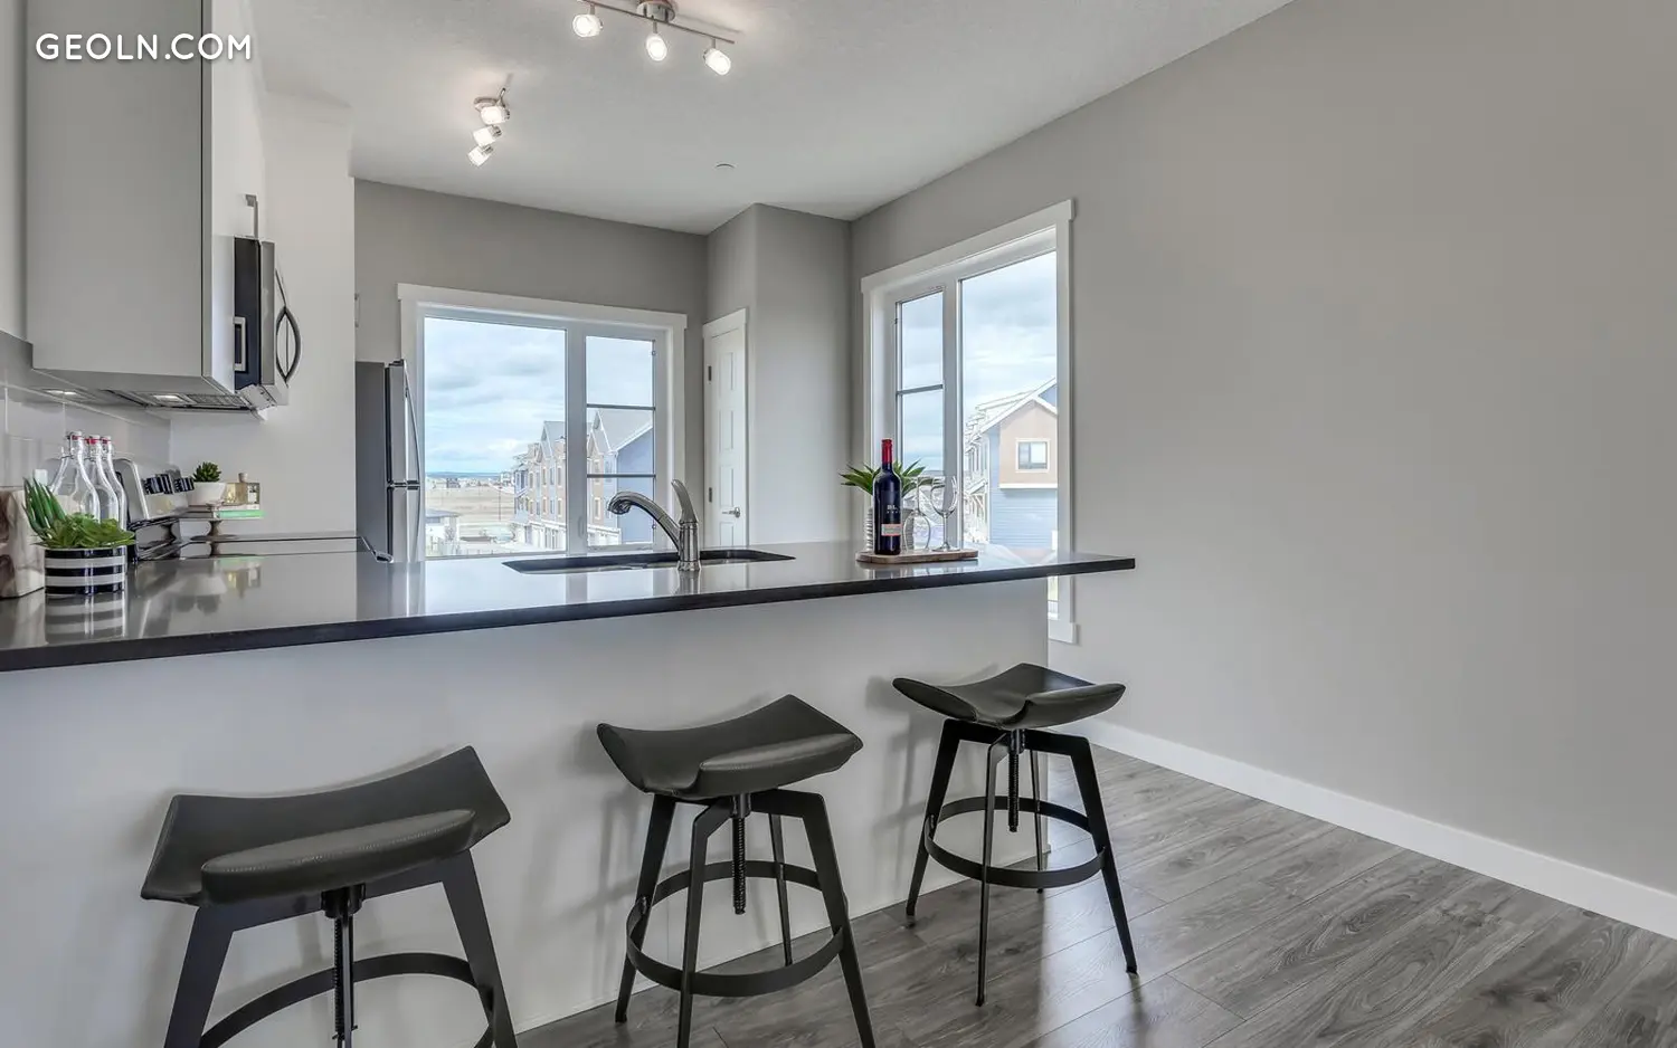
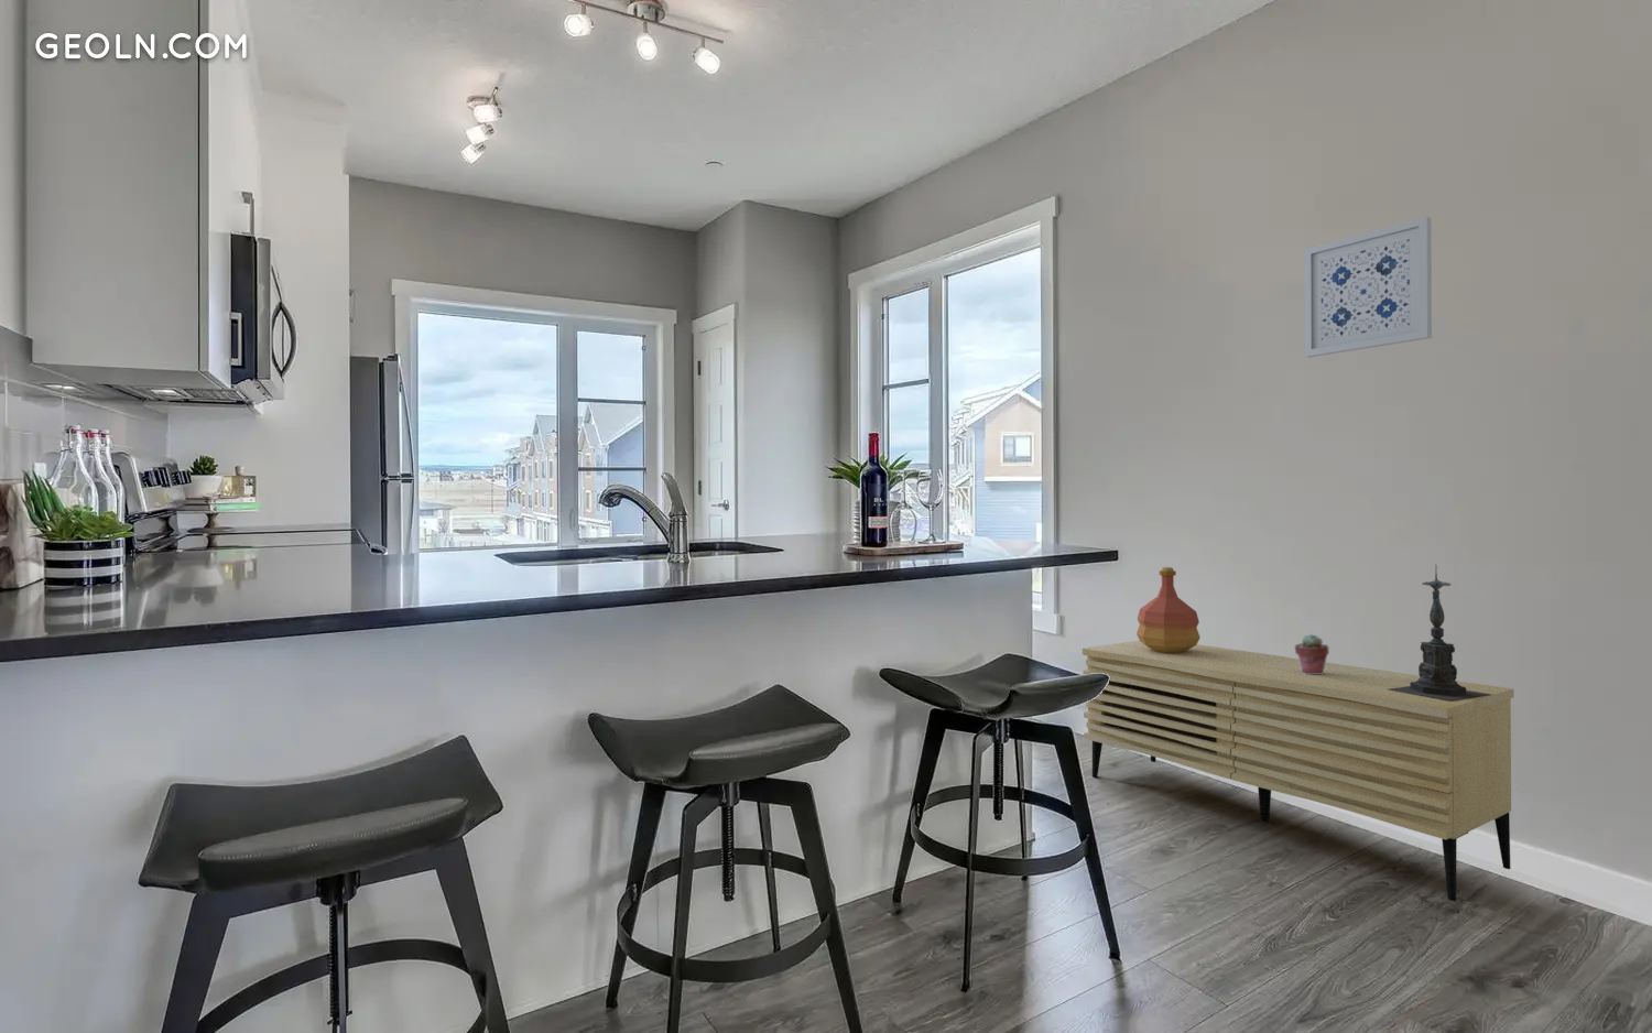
+ decorative bottle (1168, 608)
+ candle holder (1438, 627)
+ wall art (1364, 290)
+ sideboard (1268, 743)
+ potted succulent (1312, 652)
